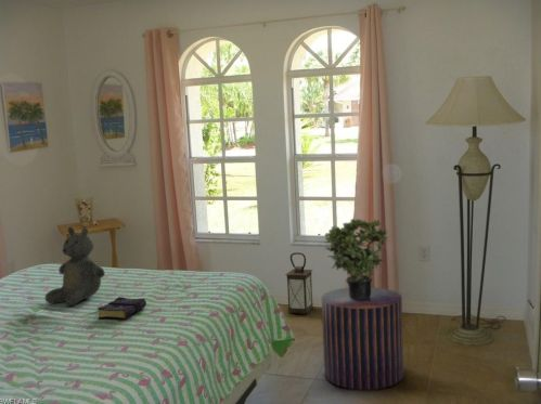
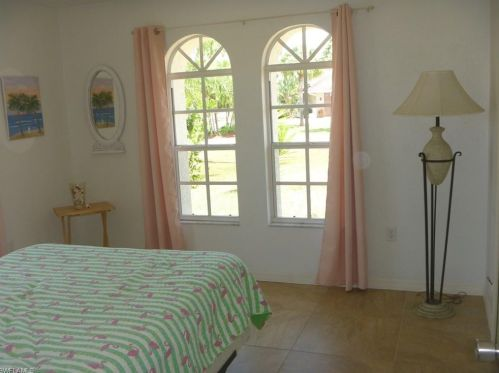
- lantern (299, 281)
- potted plant (353, 257)
- stool (362, 335)
- teddy bear (72, 264)
- book (123, 308)
